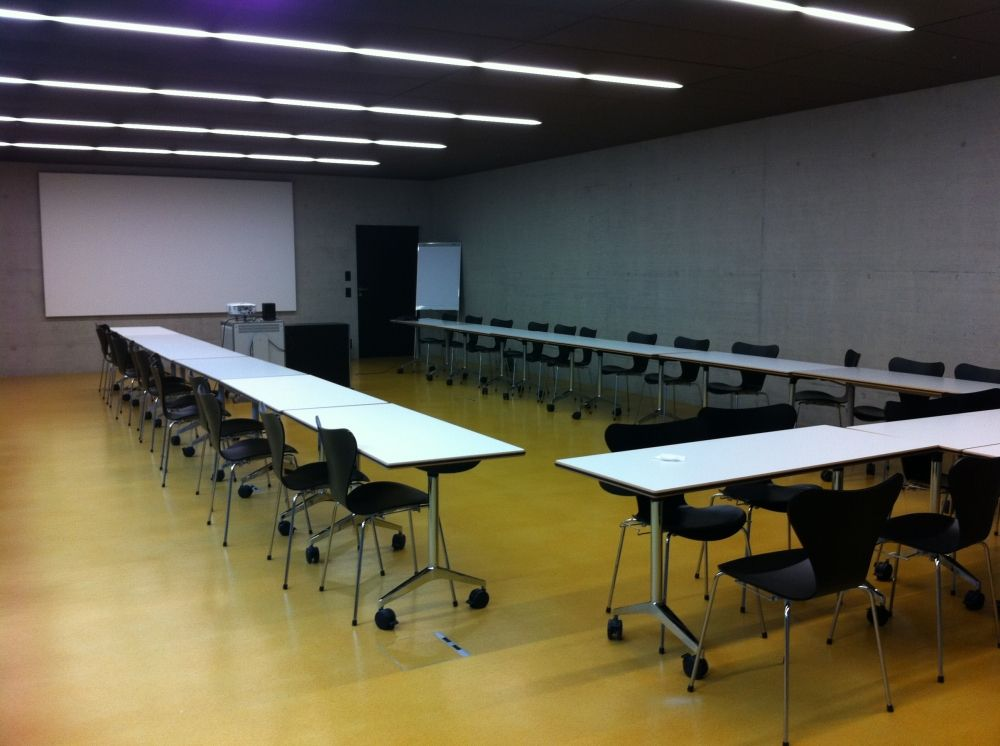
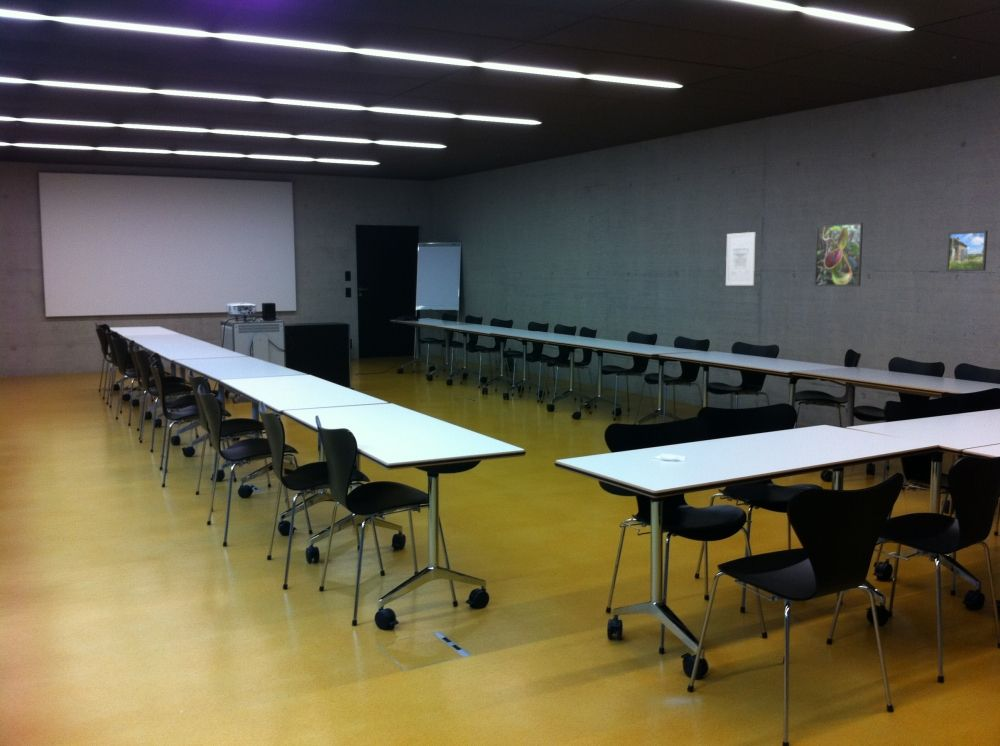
+ wall art (740, 259)
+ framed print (837, 255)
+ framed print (966, 251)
